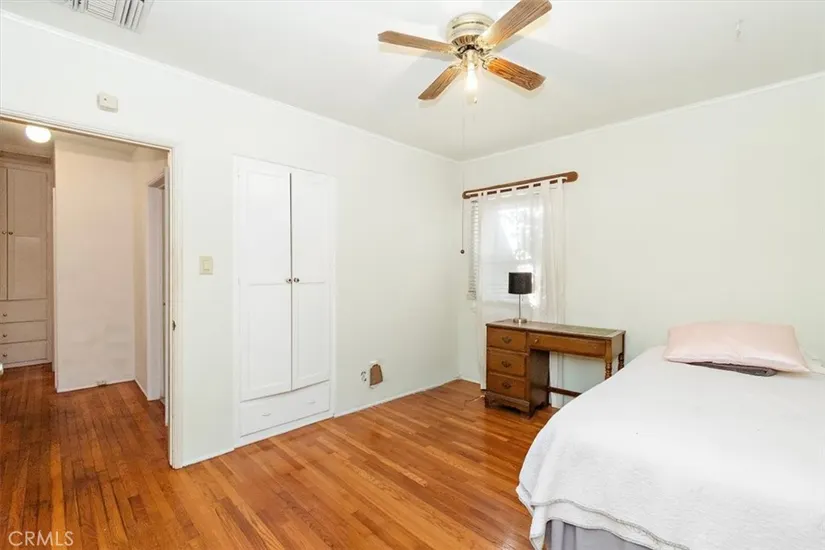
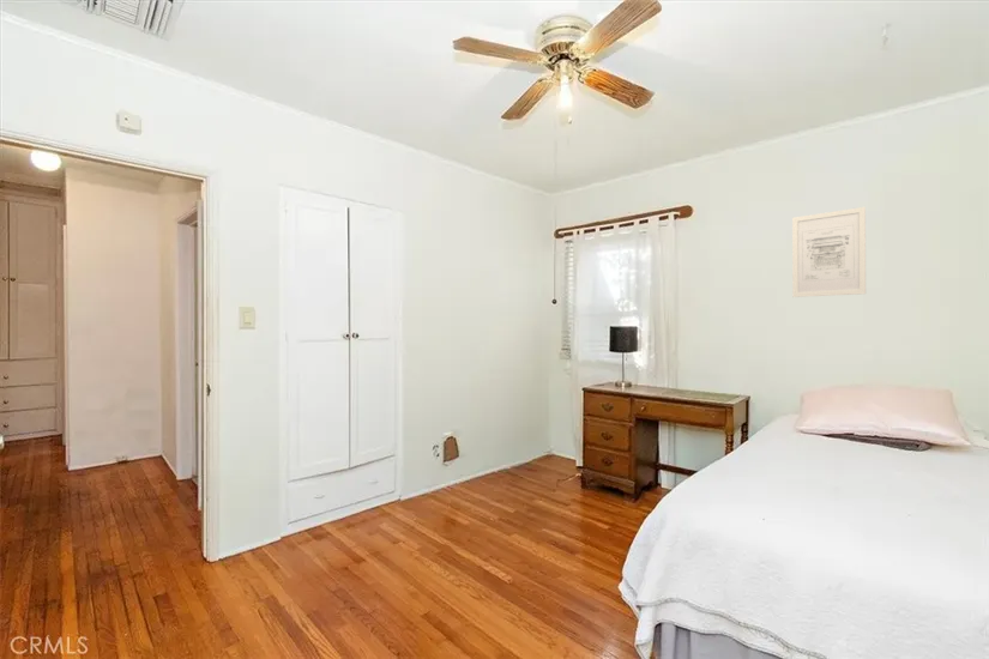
+ wall art (827, 254)
